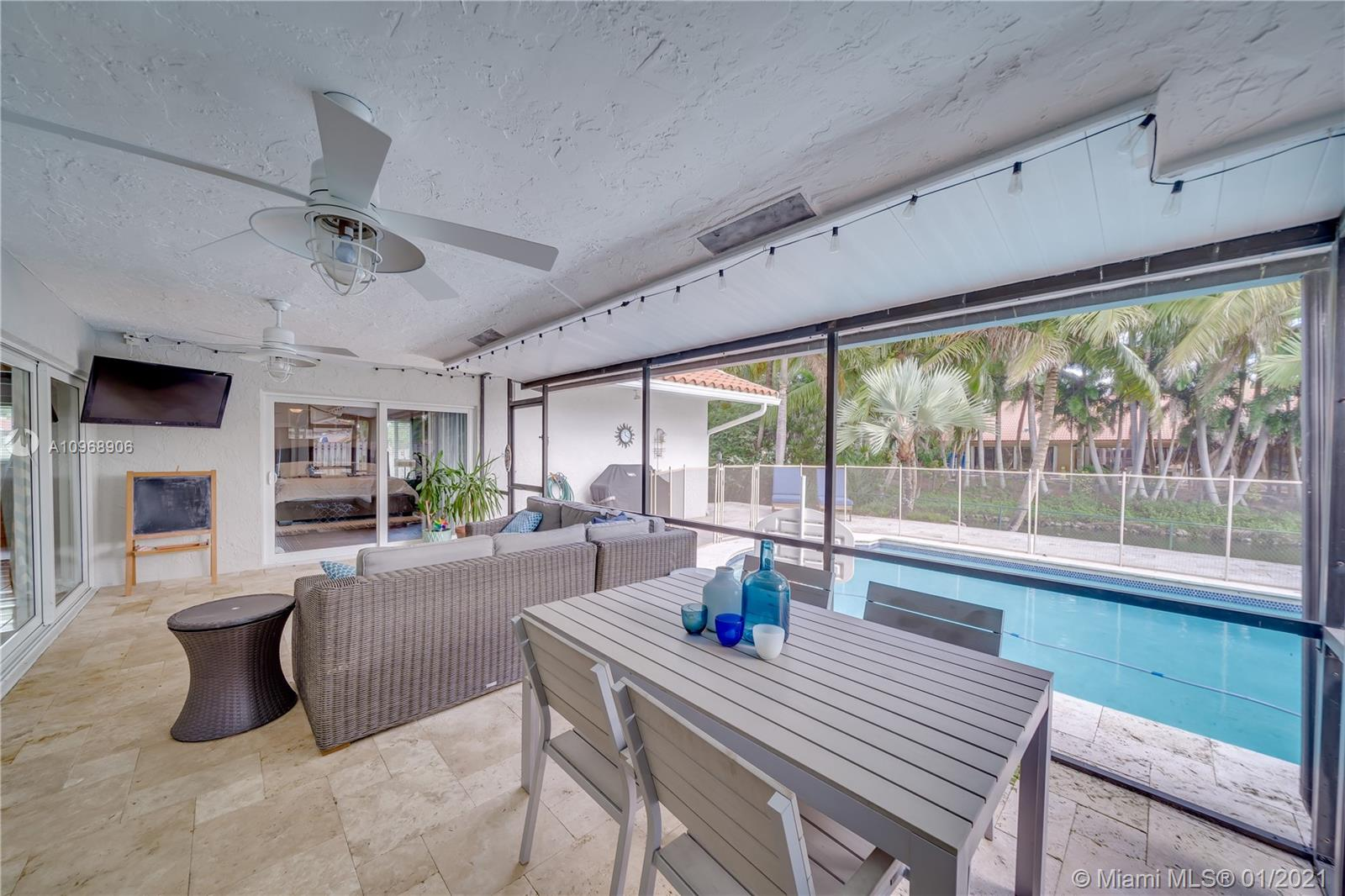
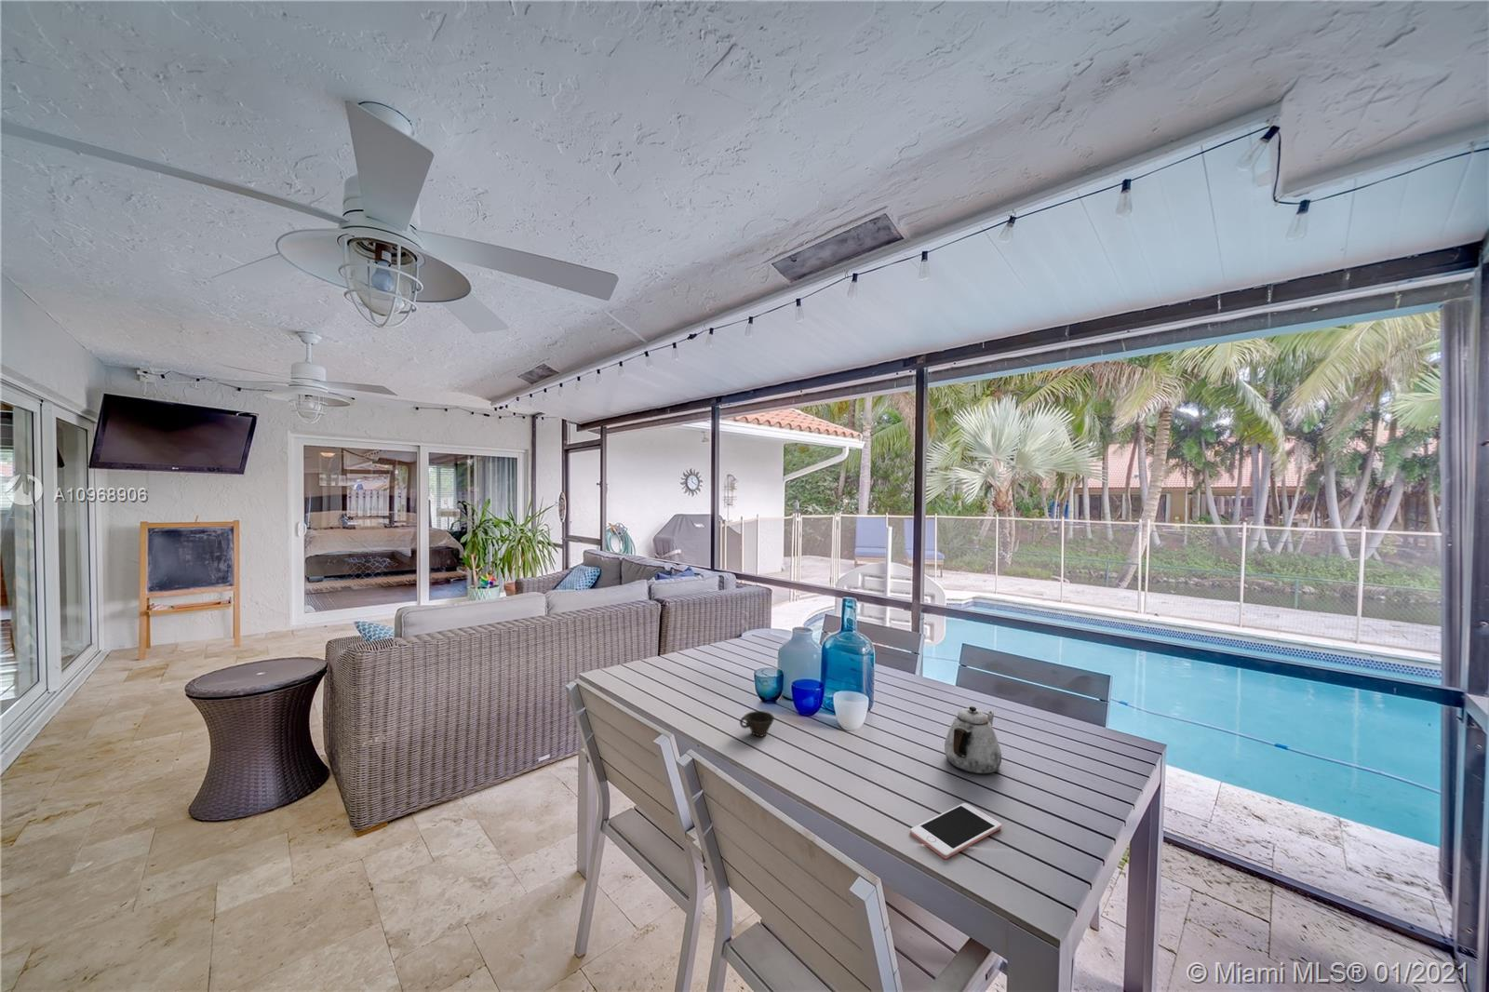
+ teapot (974, 733)
+ cell phone (955, 828)
+ cup (756, 724)
